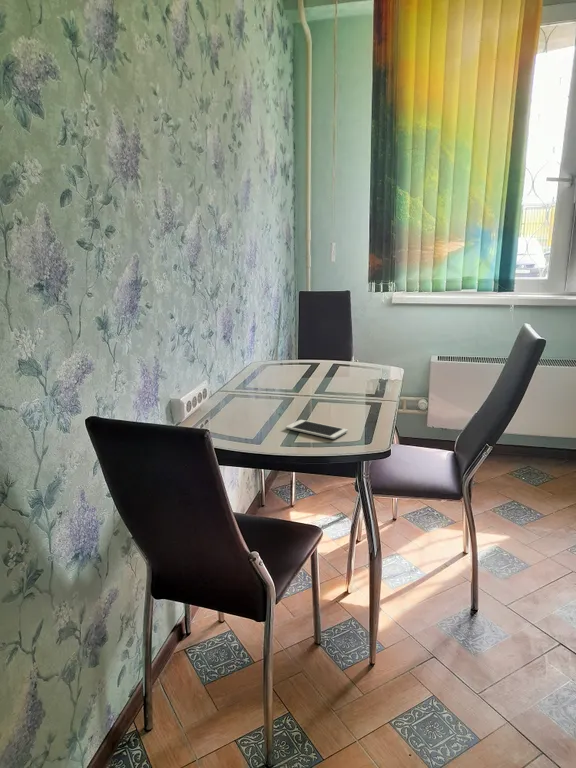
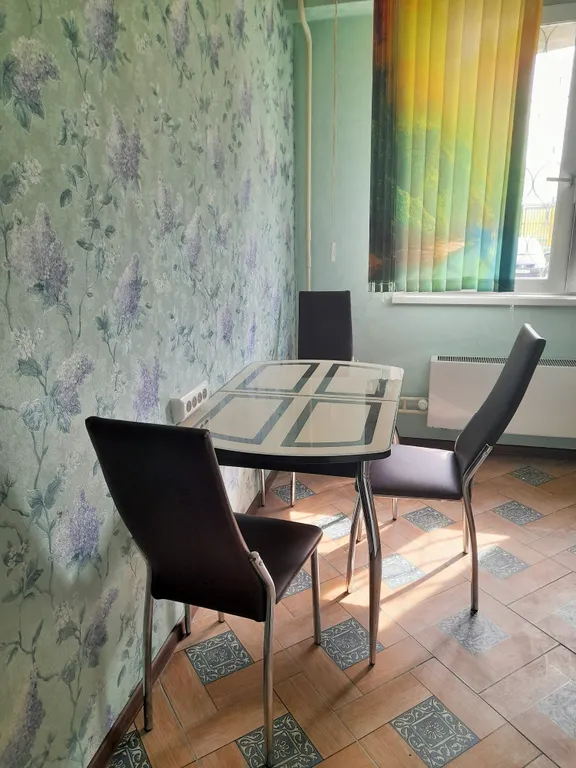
- cell phone (316, 429)
